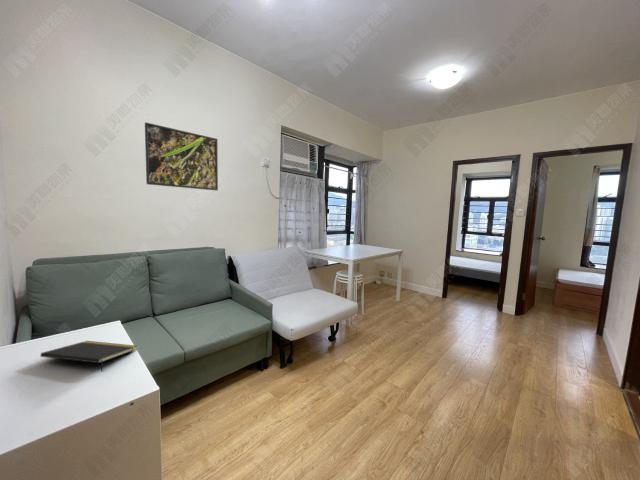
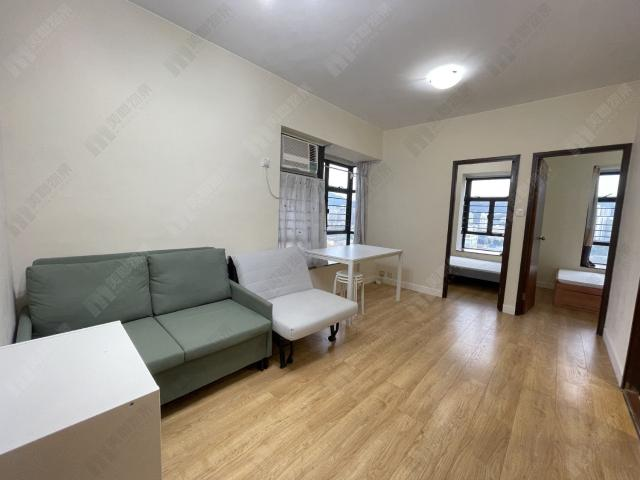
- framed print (184, 159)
- notepad (92, 350)
